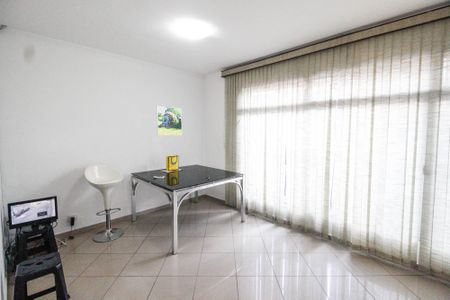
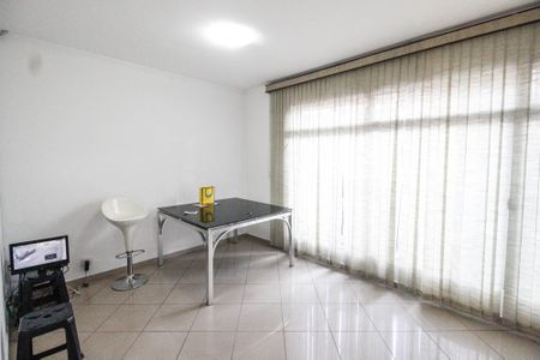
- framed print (169, 121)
